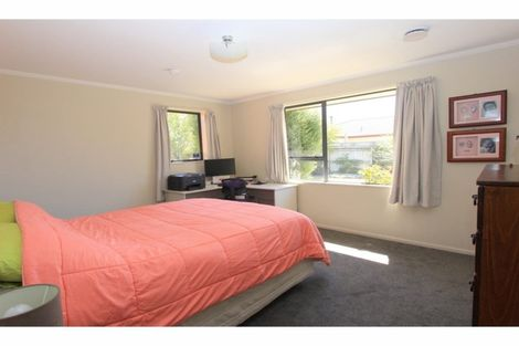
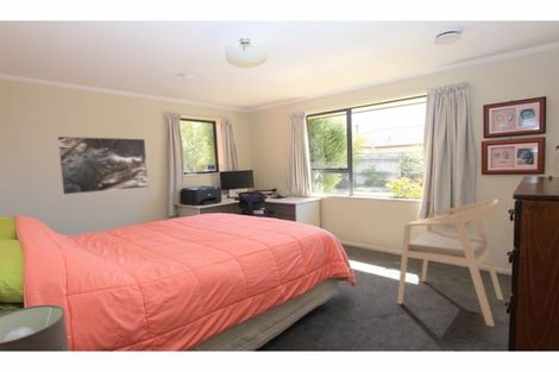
+ armchair (451, 251)
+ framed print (107, 164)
